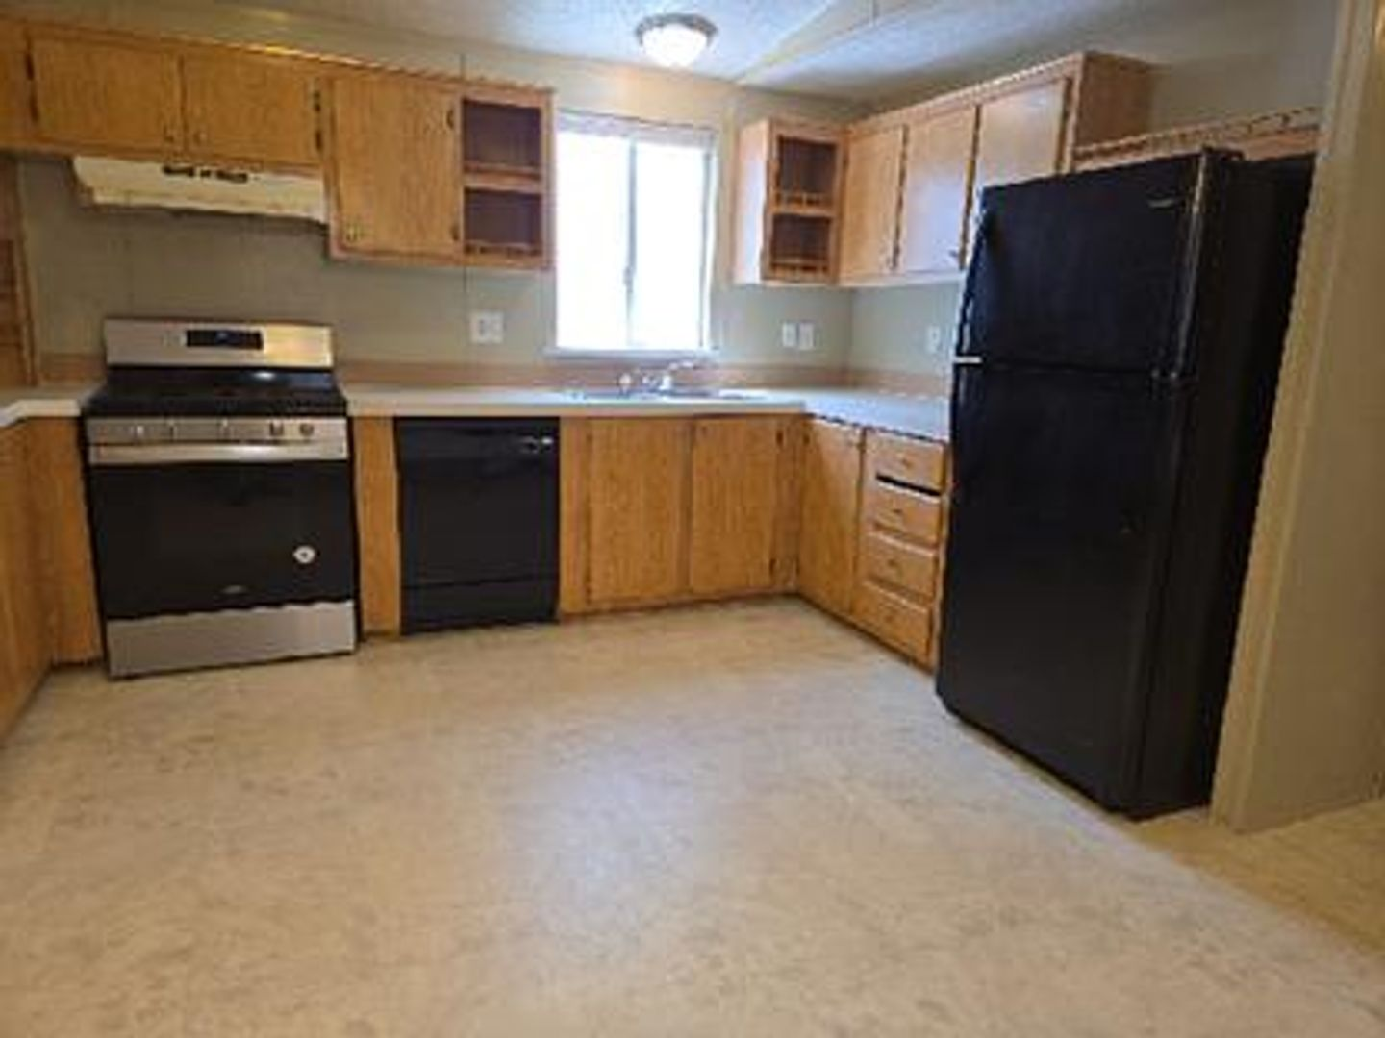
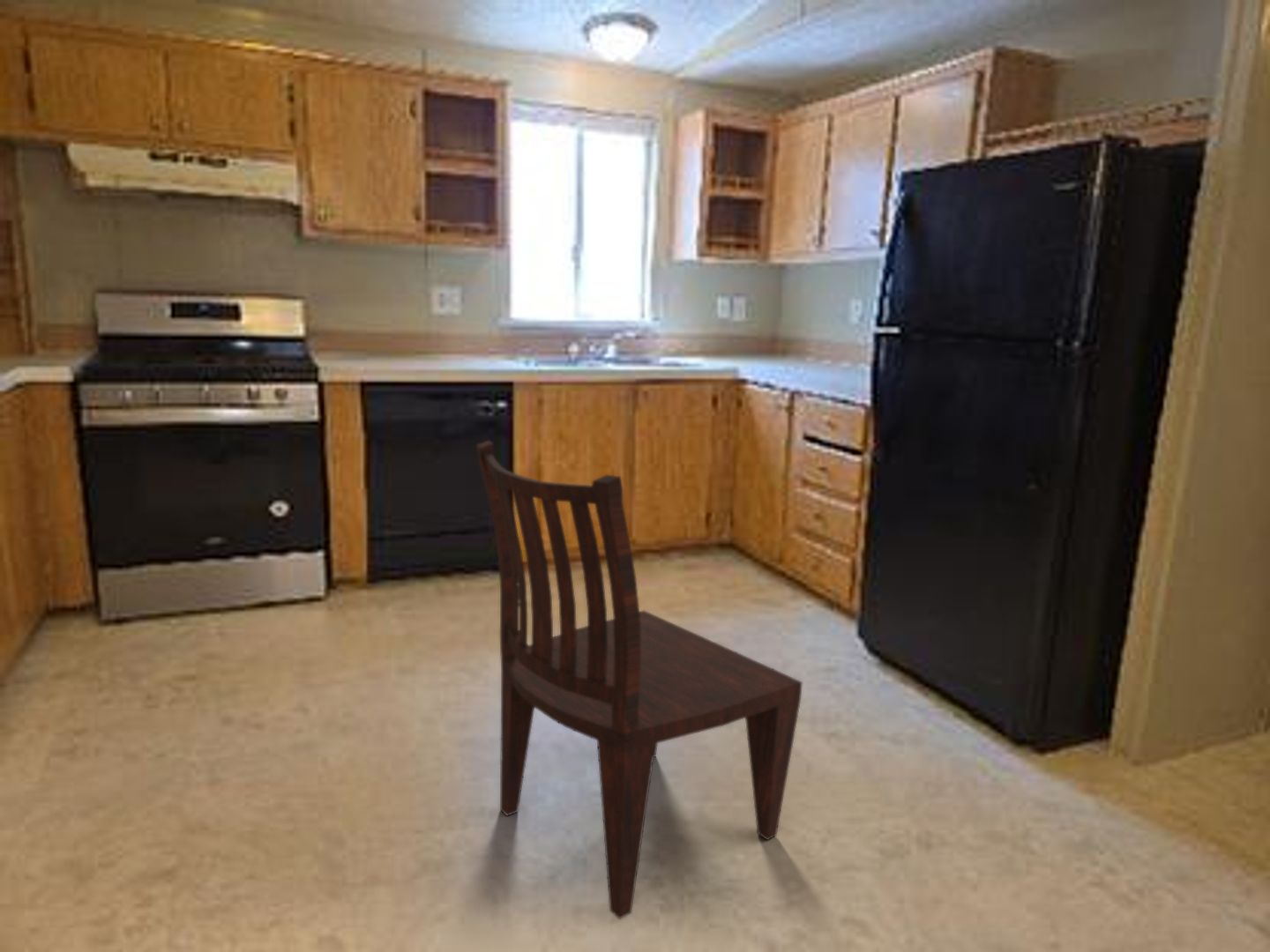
+ dining chair (639, 644)
